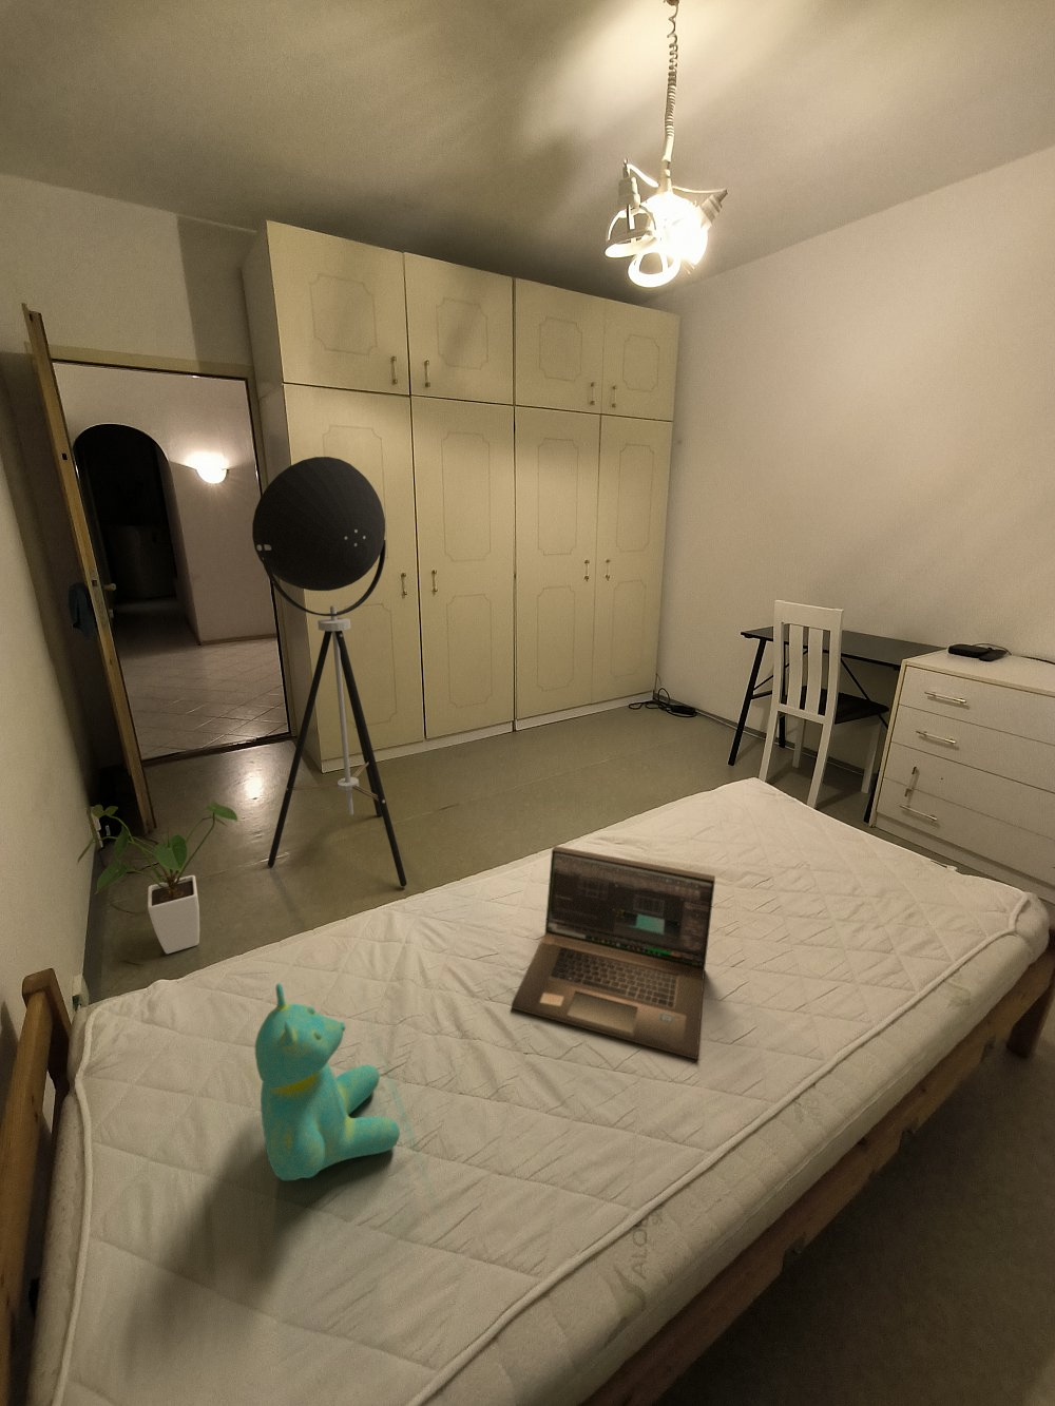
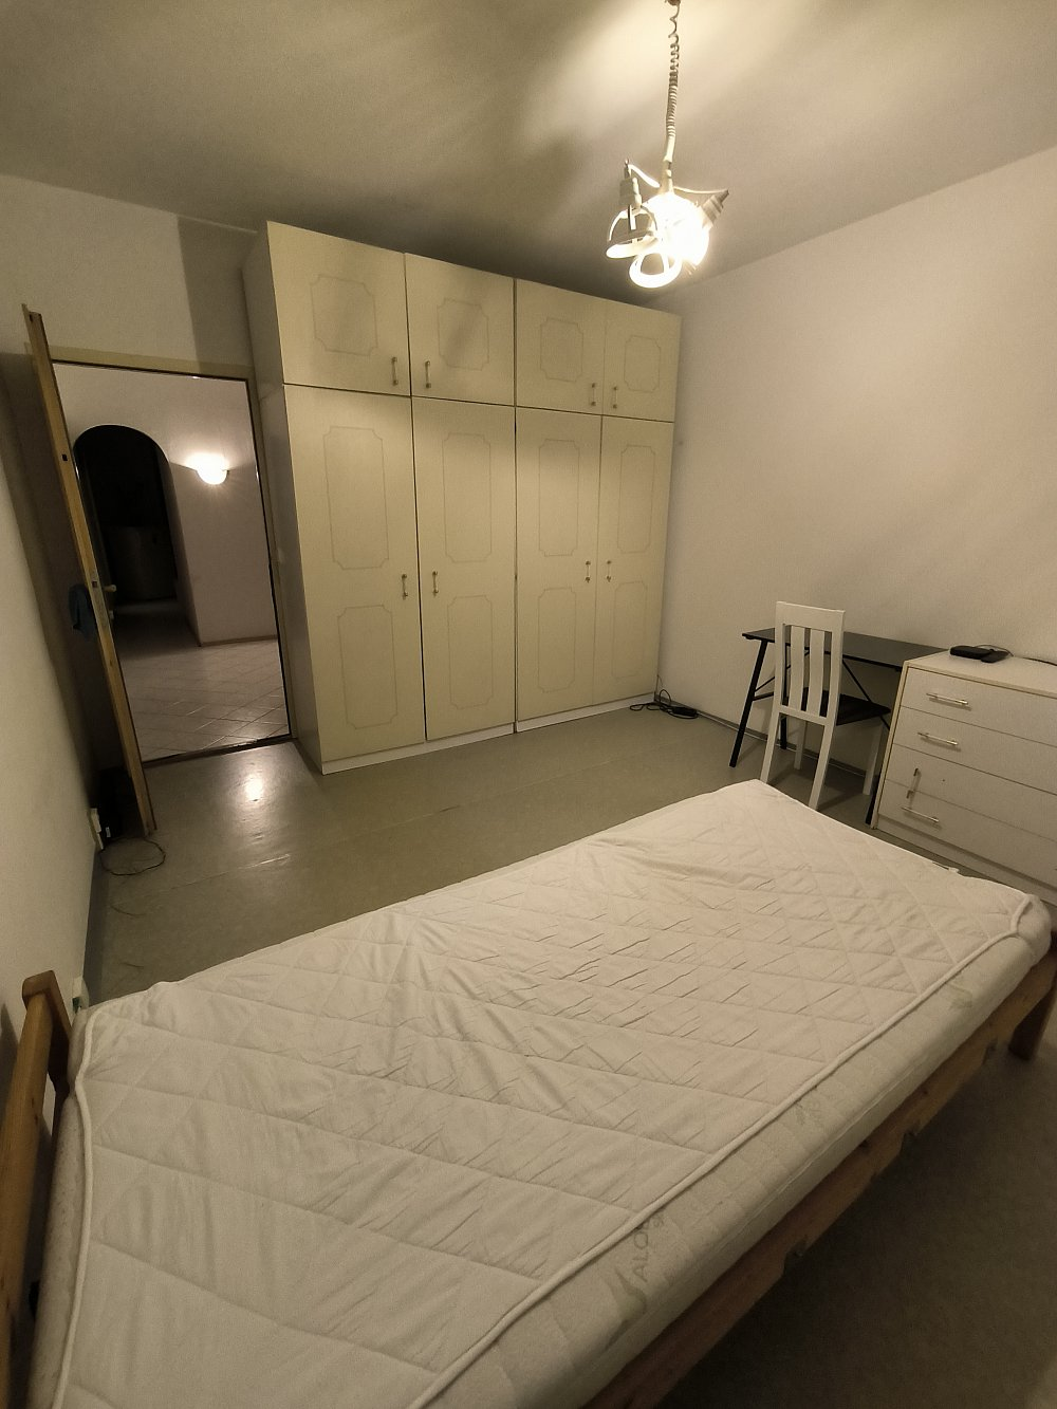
- house plant (166, 872)
- floor lamp (350, 679)
- teddy bear (322, 1068)
- laptop (616, 938)
